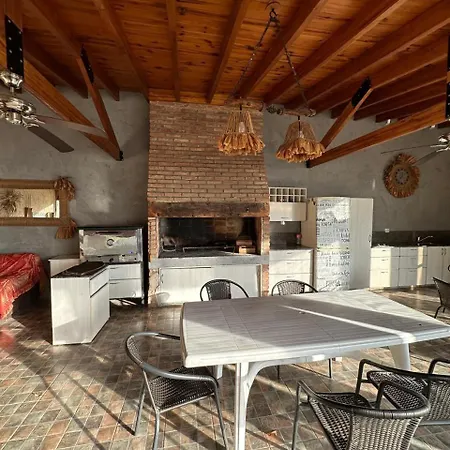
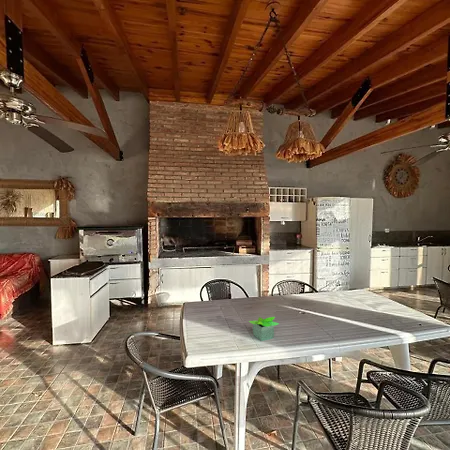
+ potted plant (264, 327)
